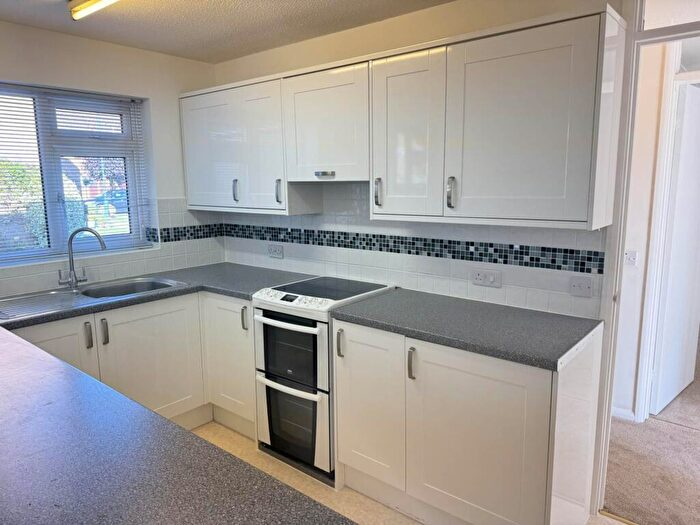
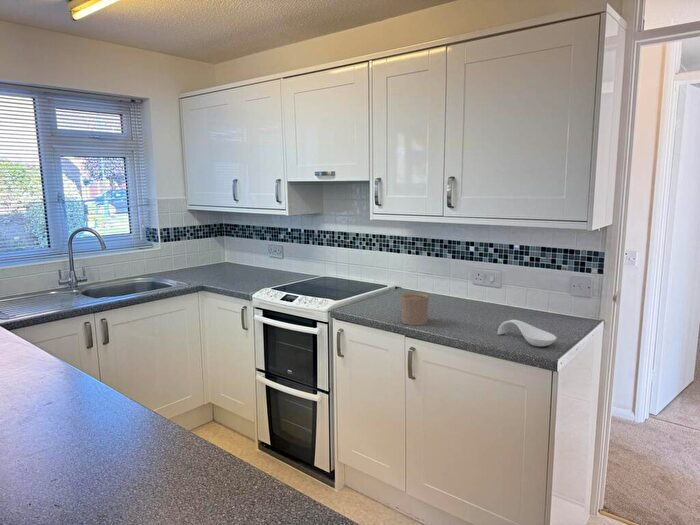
+ cup (414, 308)
+ spoon rest (525, 332)
